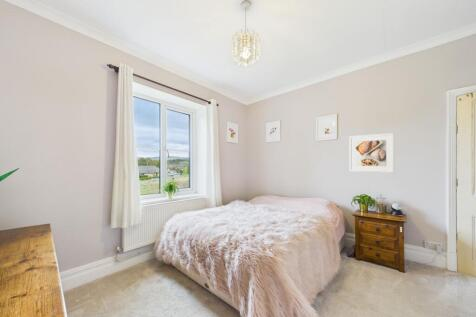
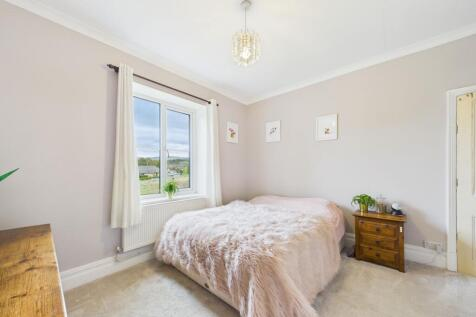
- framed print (370, 153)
